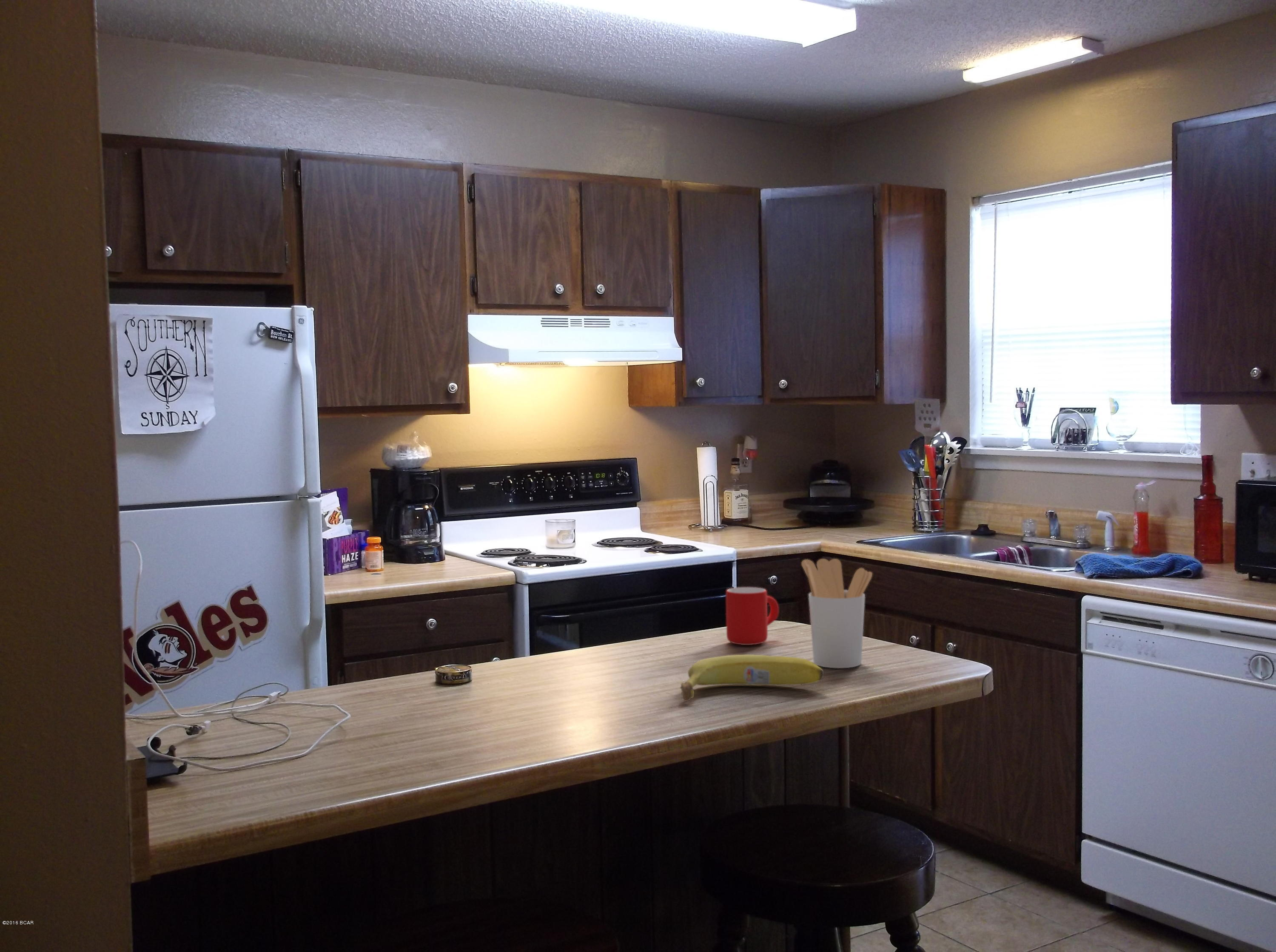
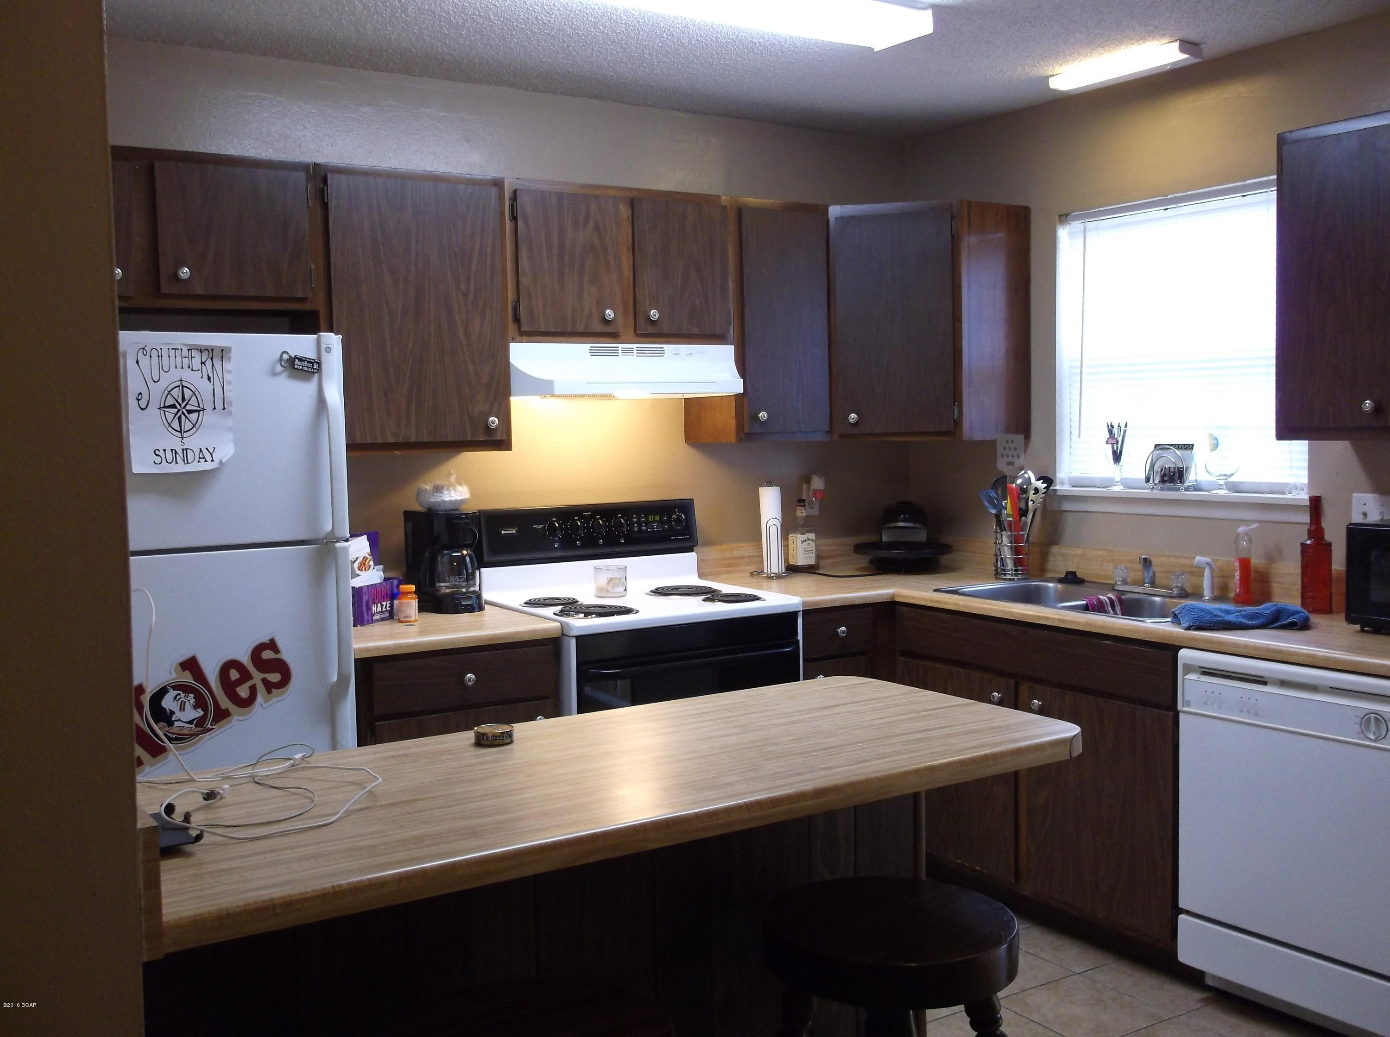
- fruit (741, 677)
- utensil holder (832, 609)
- mug (755, 615)
